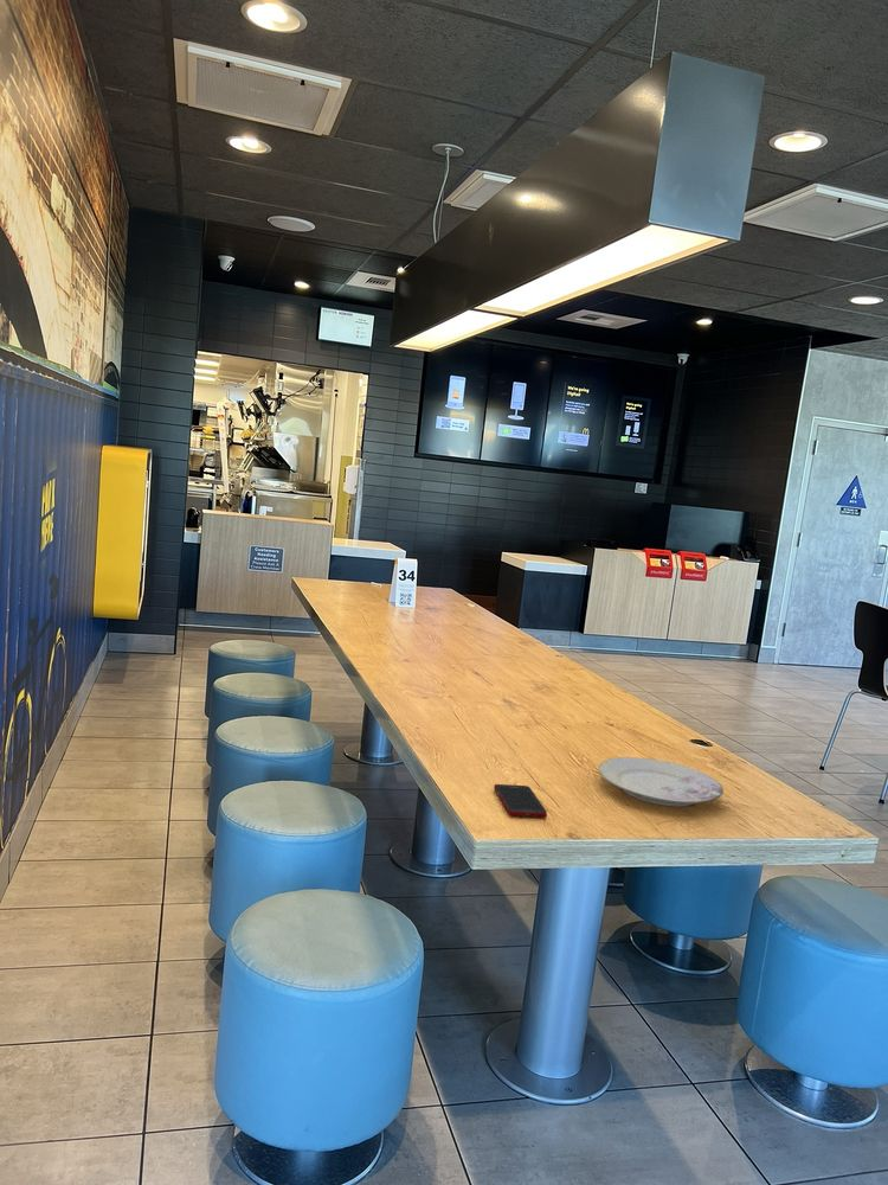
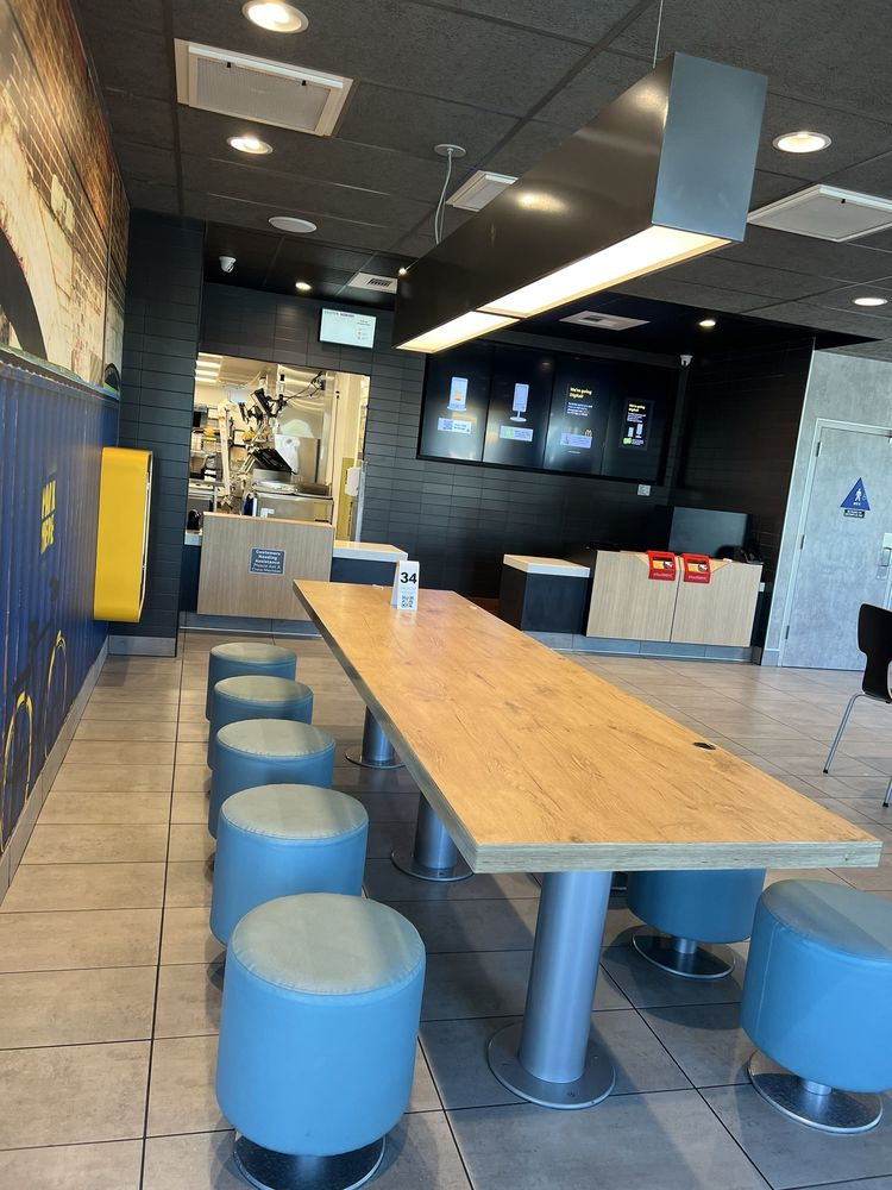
- cell phone (519, 800)
- plate (658, 783)
